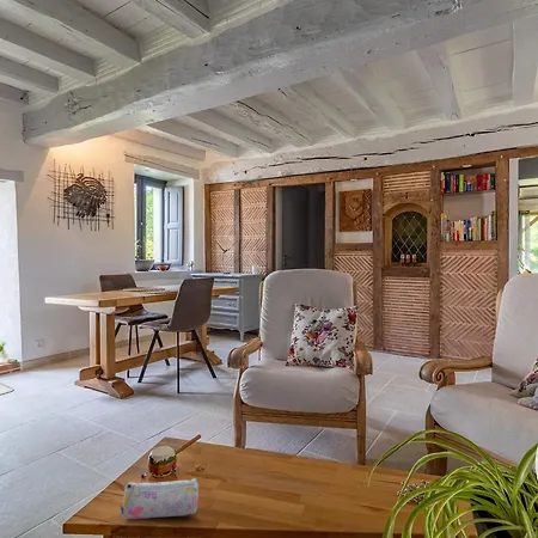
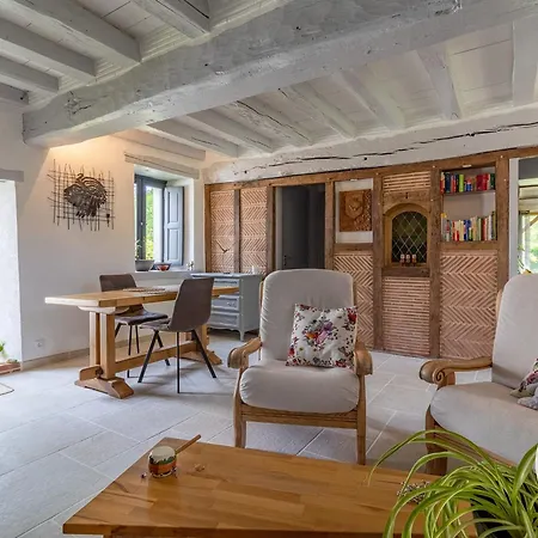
- pencil case (161, 496)
